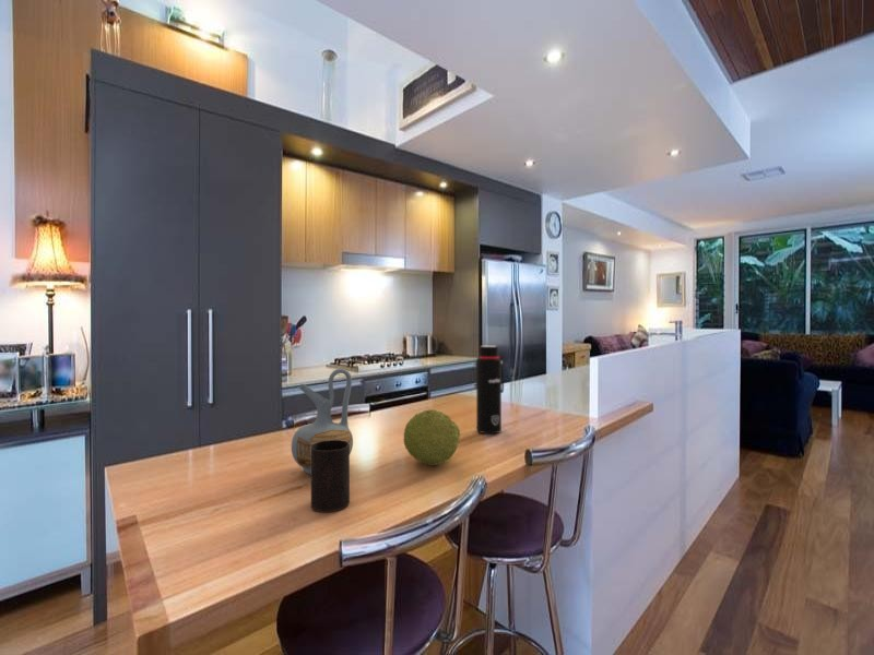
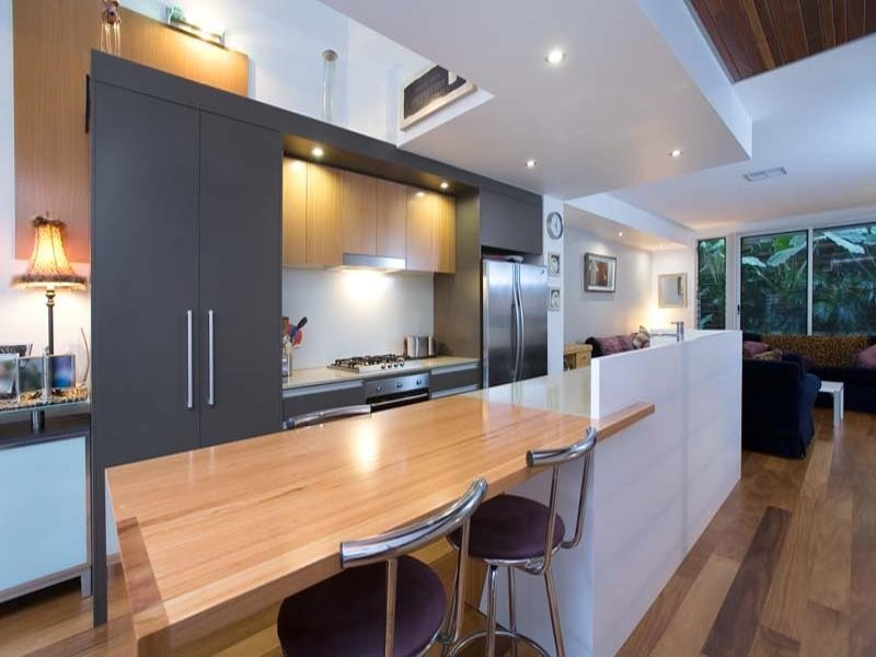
- cup (330, 474)
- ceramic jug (322, 419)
- fruit (432, 434)
- water bottle (491, 388)
